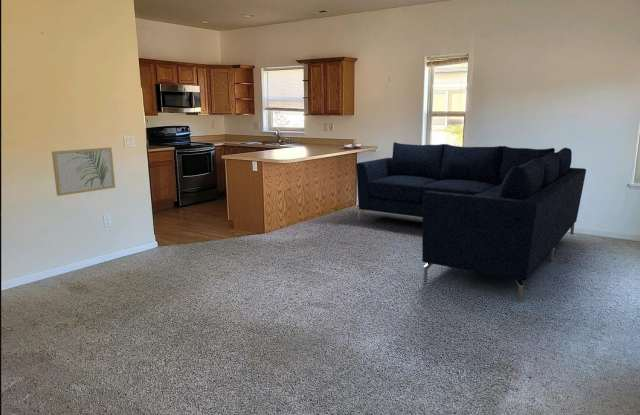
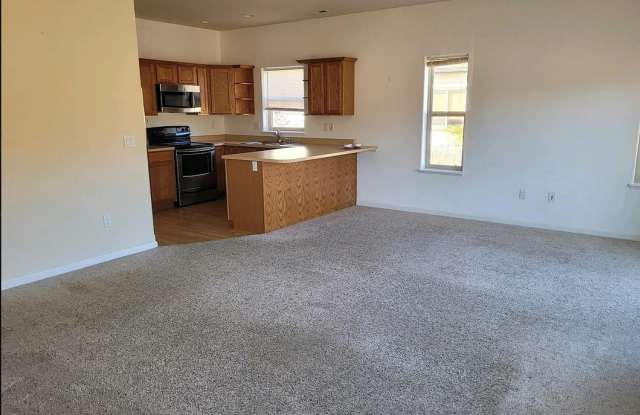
- sofa (435, 196)
- wall art (85, 170)
